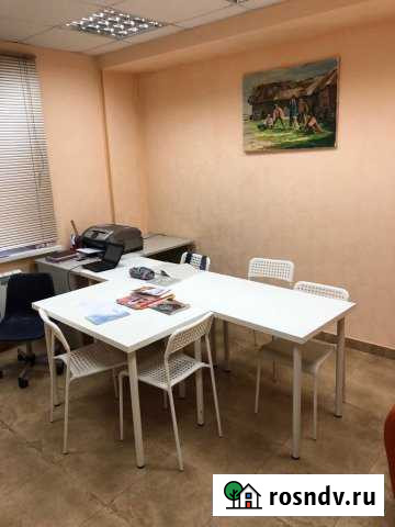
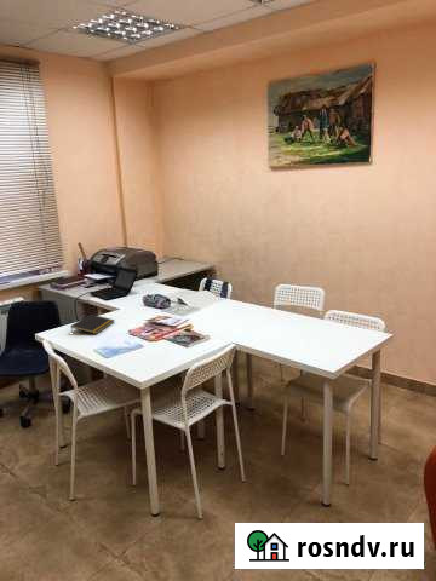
+ notepad (93, 323)
